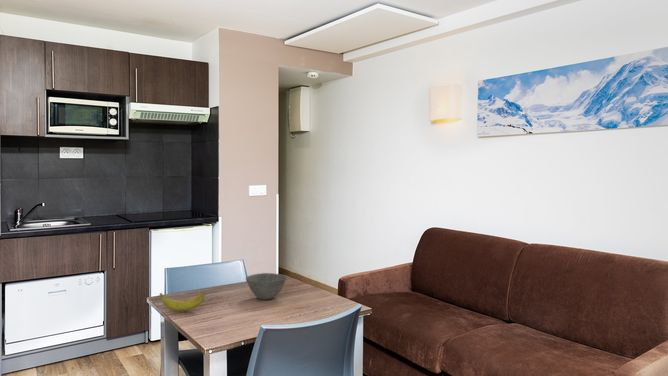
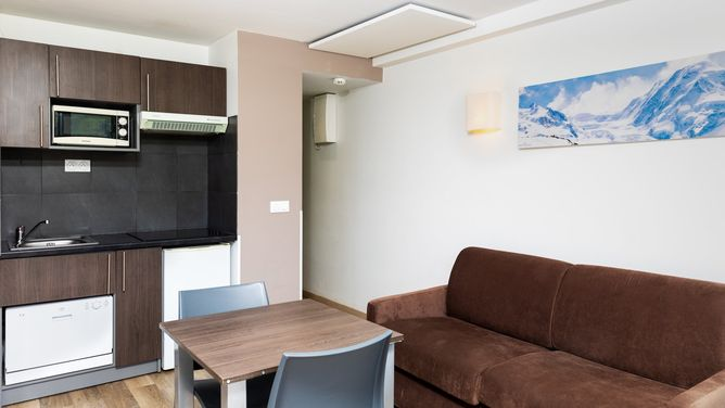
- banana (182, 301)
- bowl (266, 287)
